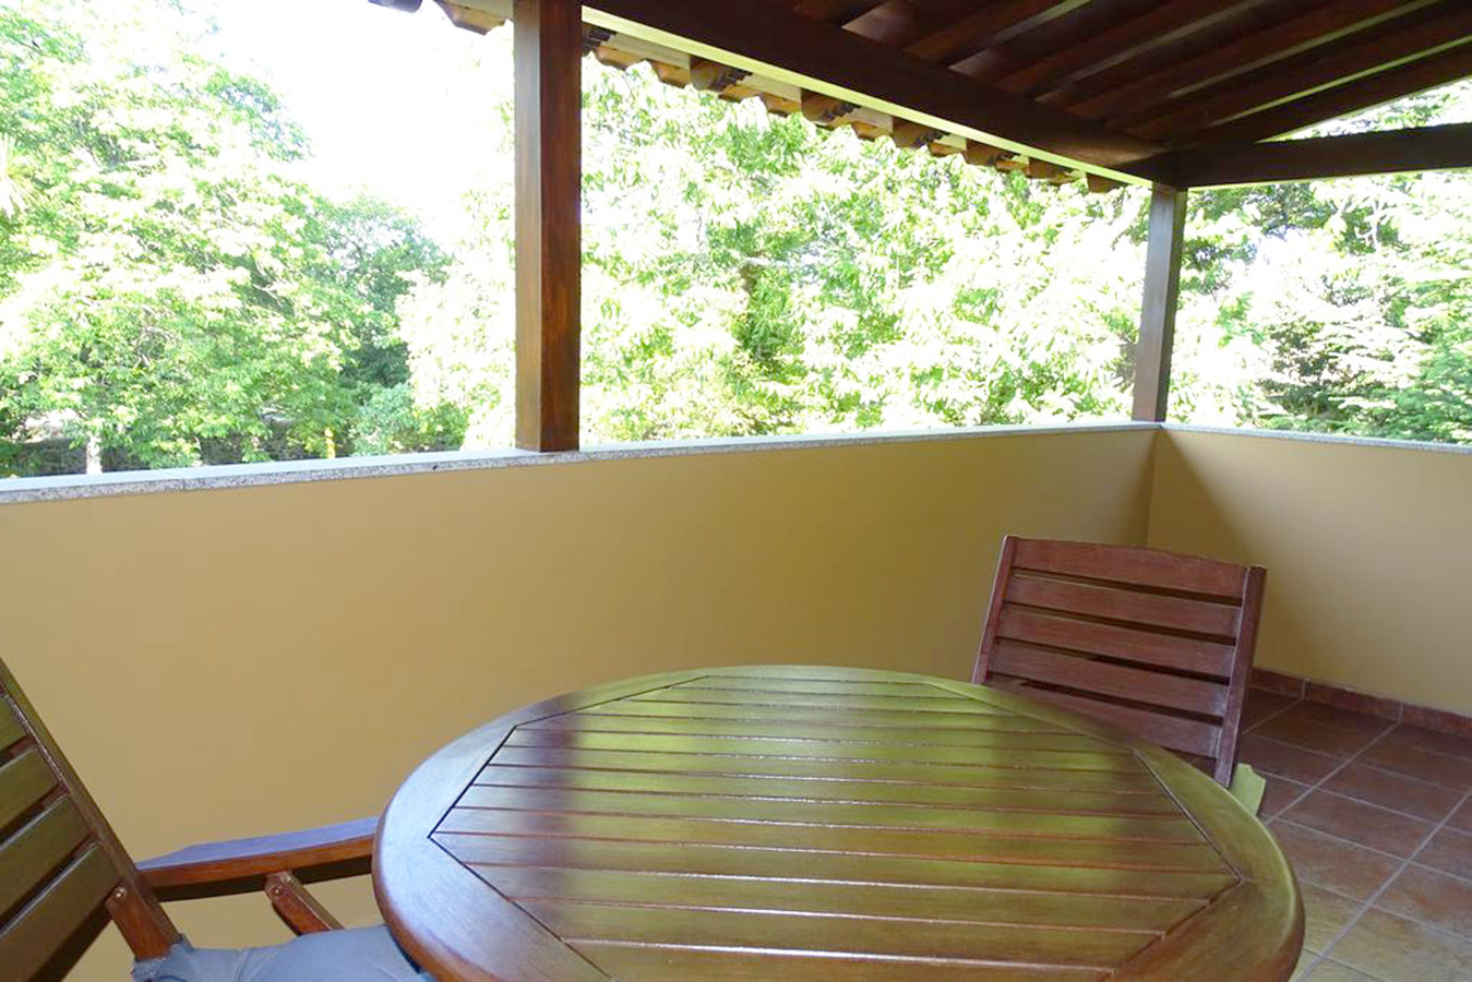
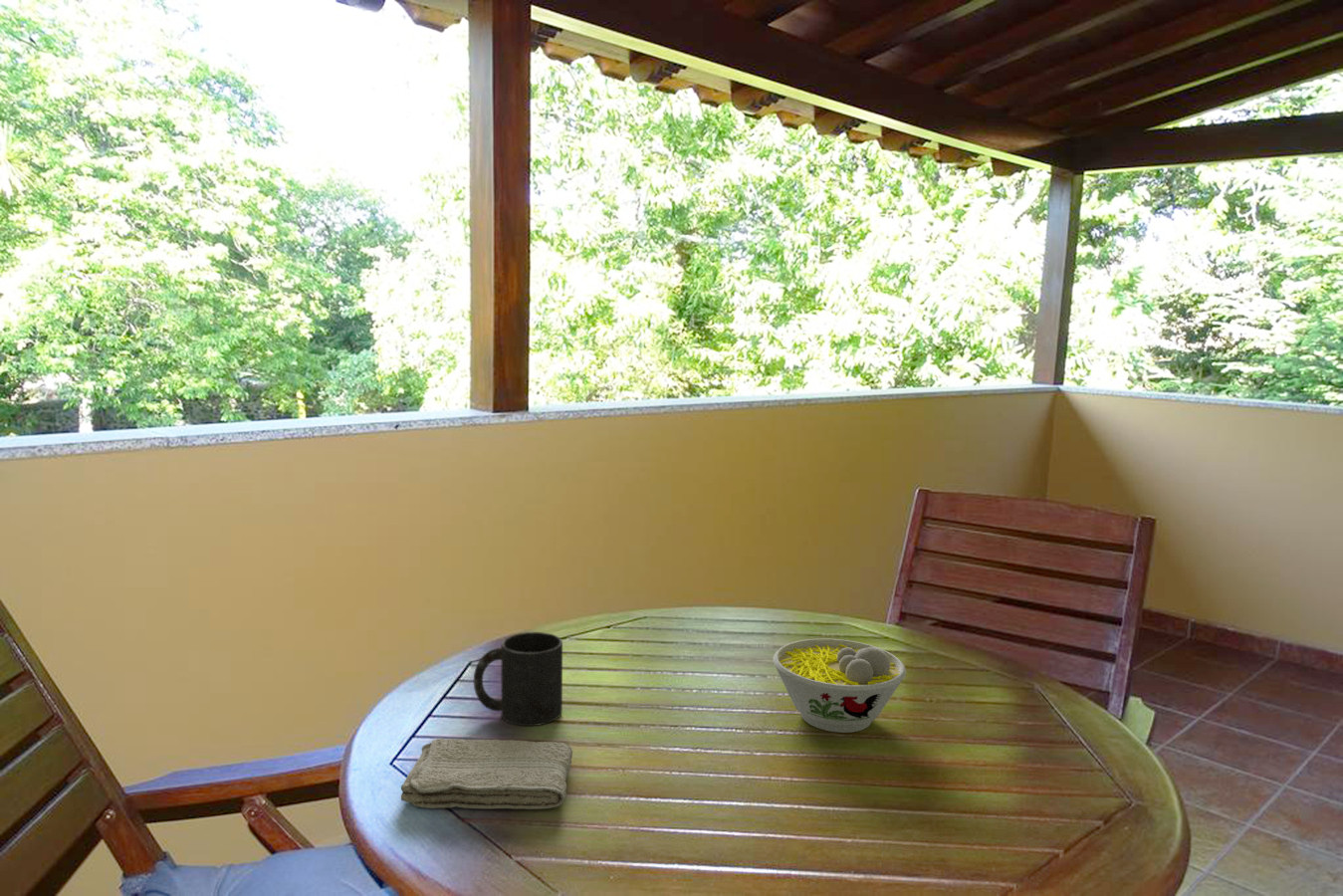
+ mug (518, 678)
+ bowl (837, 681)
+ washcloth (491, 770)
